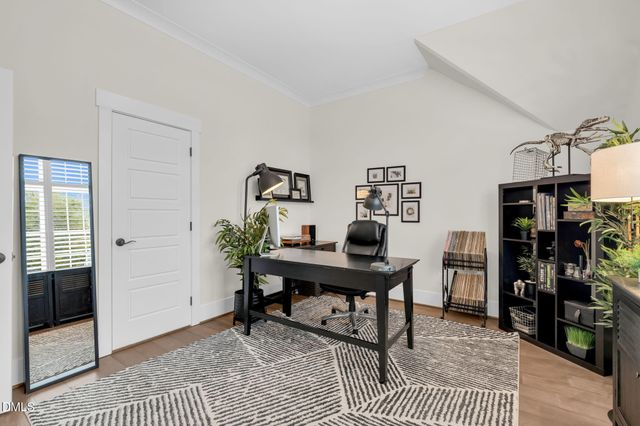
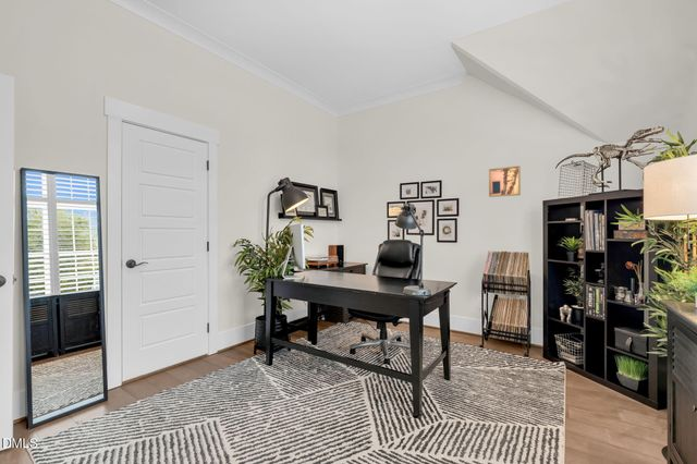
+ wall art (504, 182)
